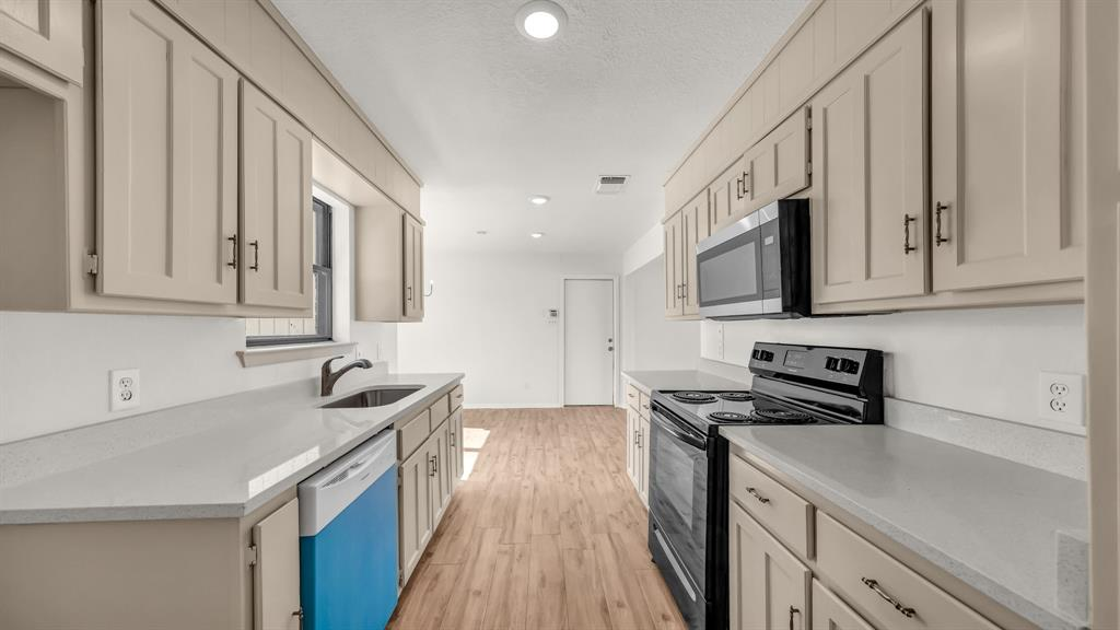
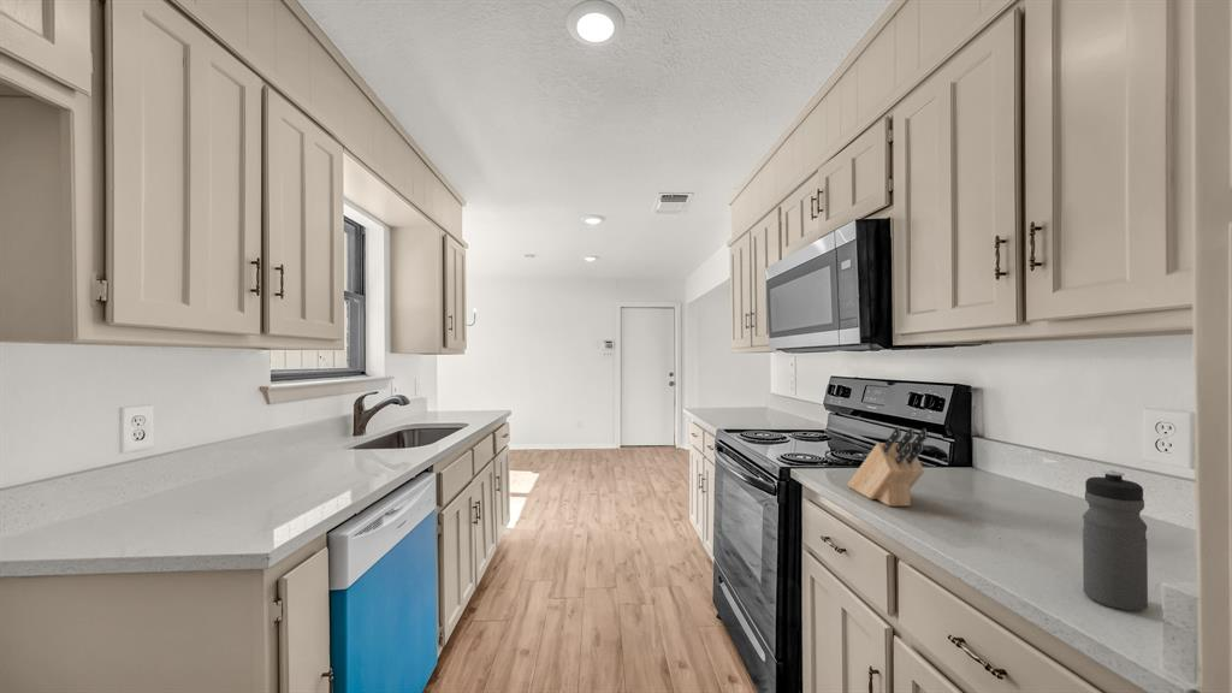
+ water bottle (1113, 535)
+ knife block (887, 460)
